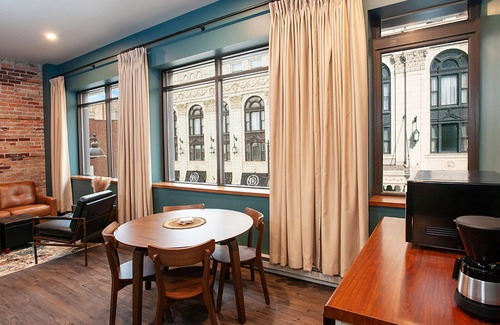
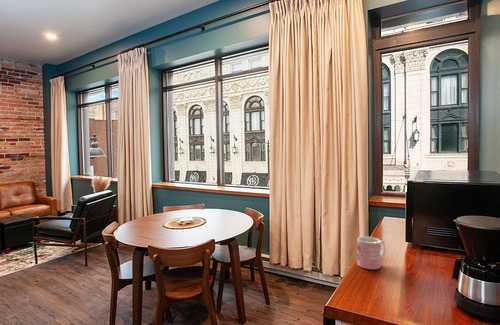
+ mug (371, 251)
